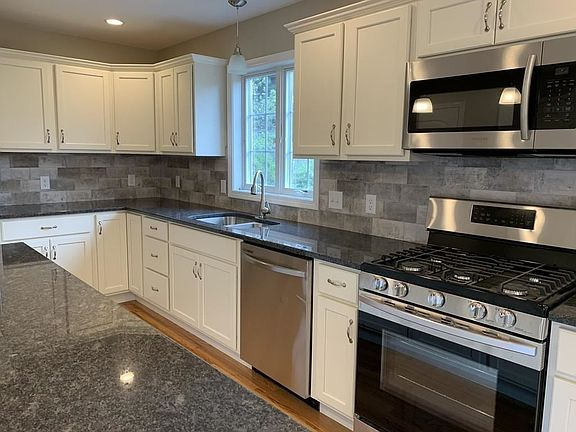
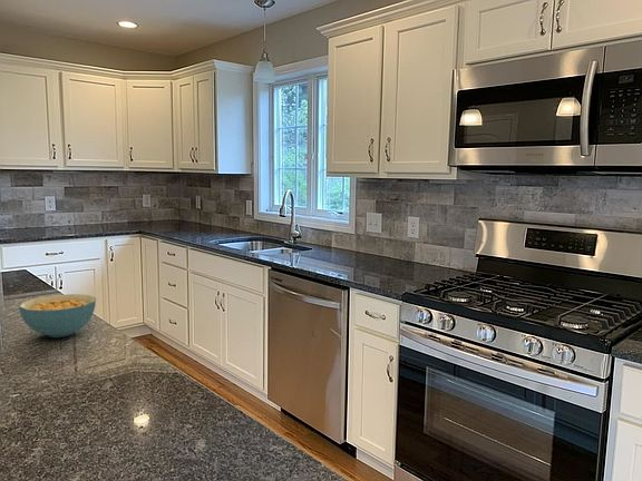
+ cereal bowl (59, 317)
